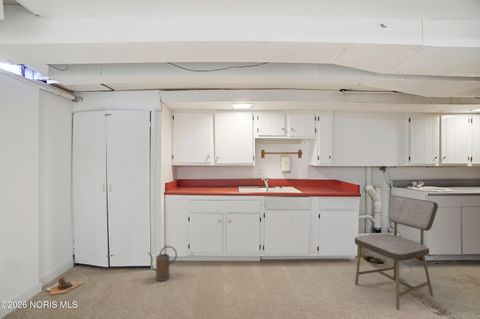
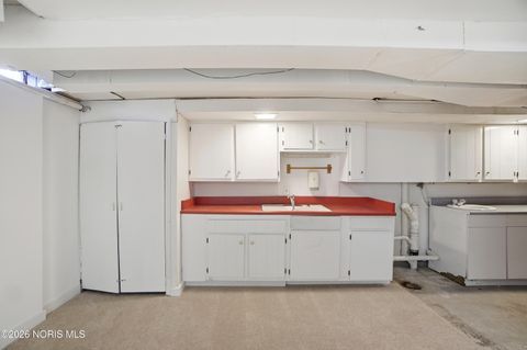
- boots (65, 282)
- watering can (162, 262)
- dining chair (394, 245)
